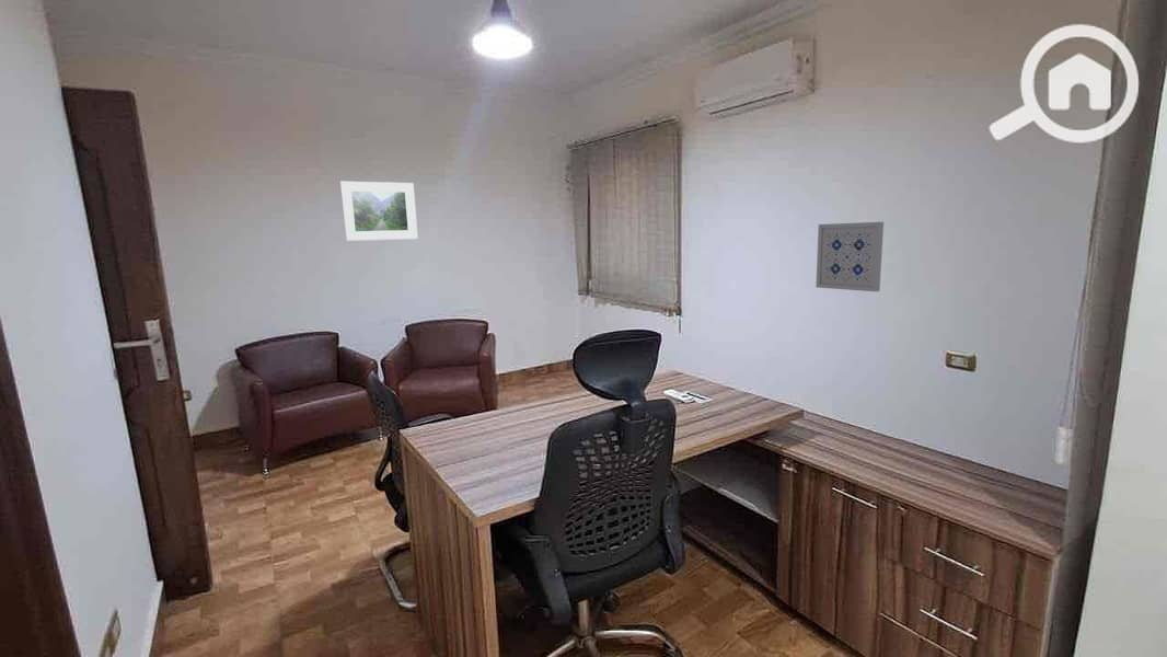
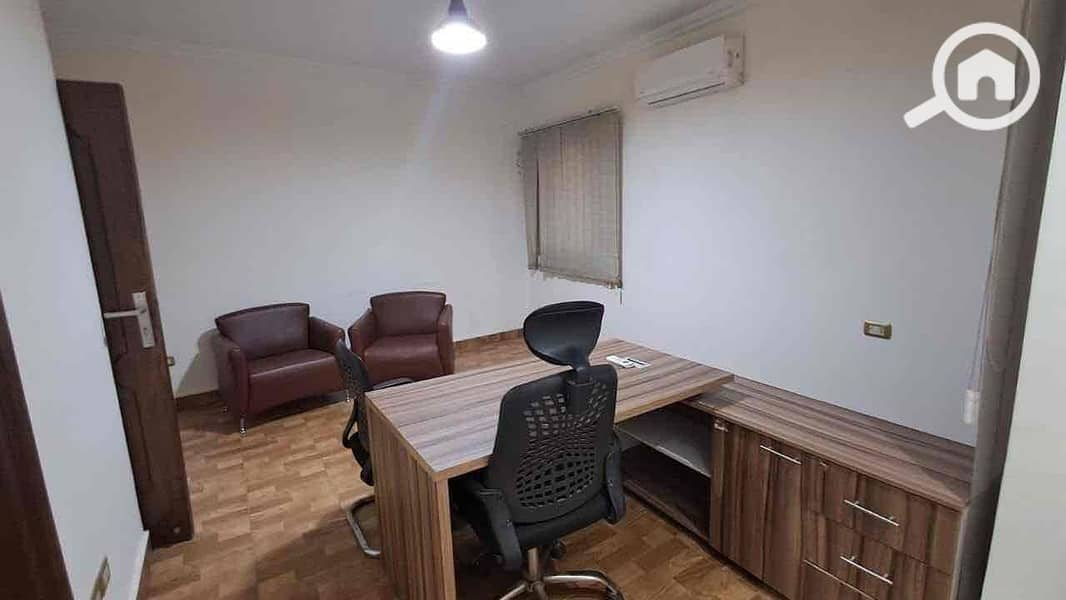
- wall art (847, 256)
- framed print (380, 211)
